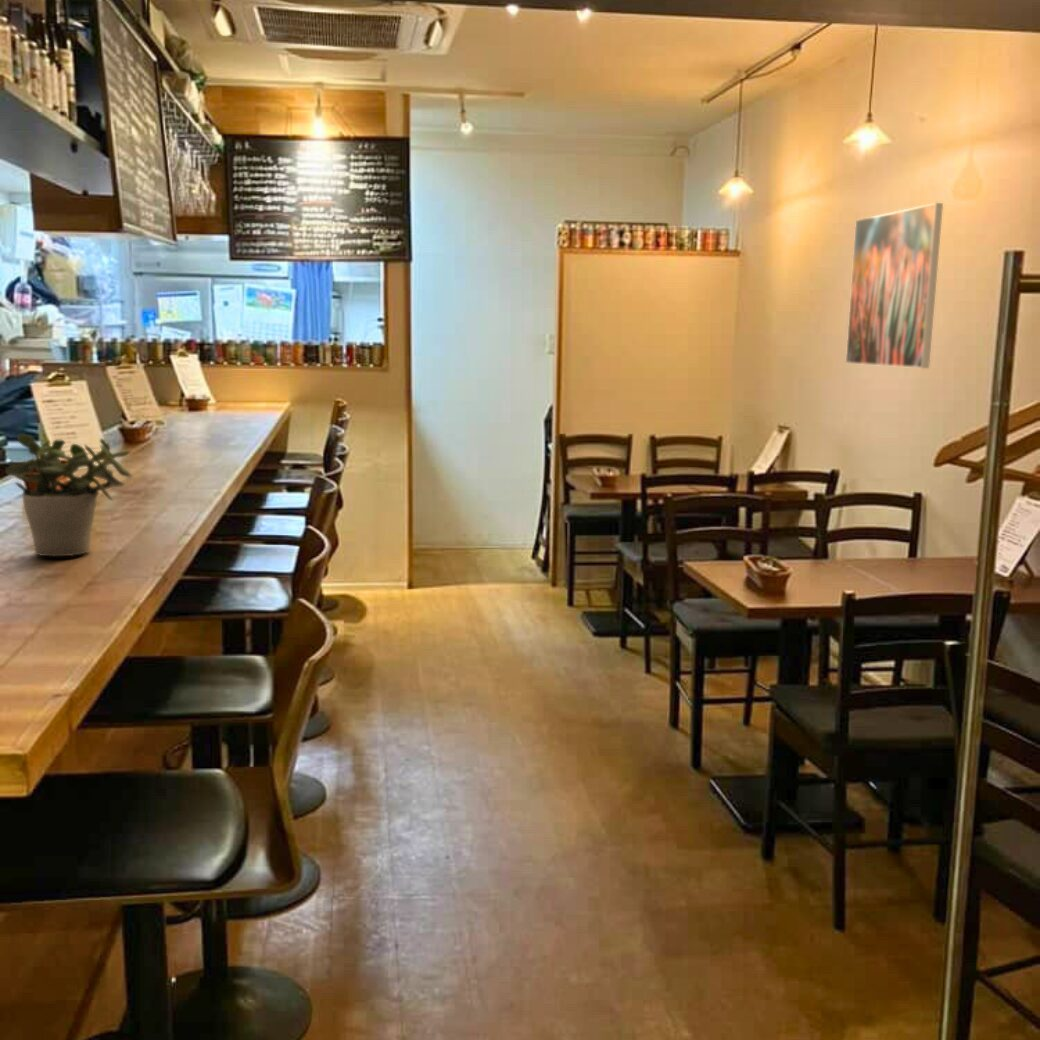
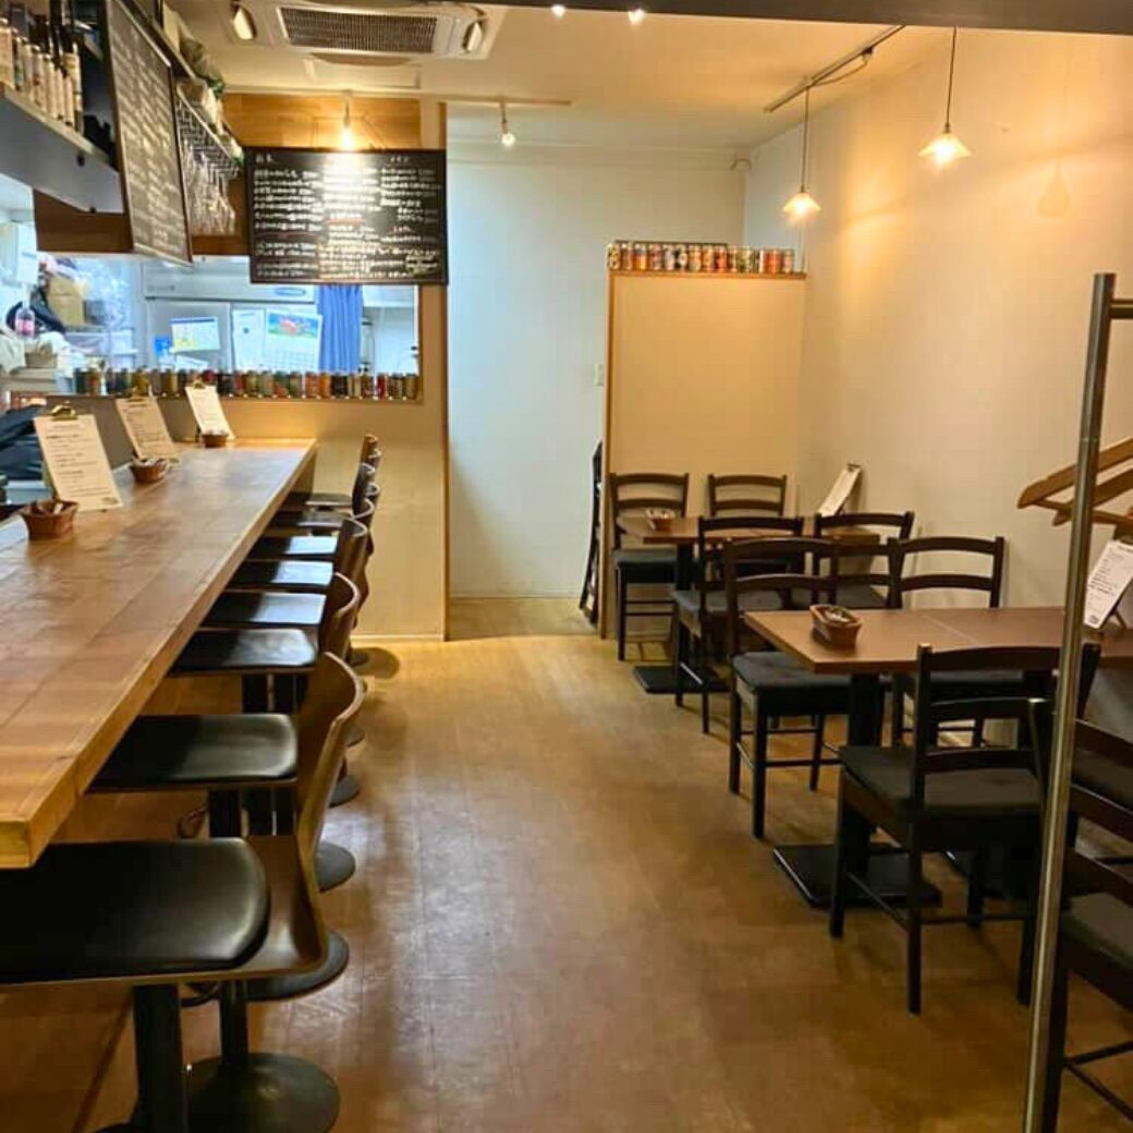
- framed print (890, 289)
- potted plant (68, 491)
